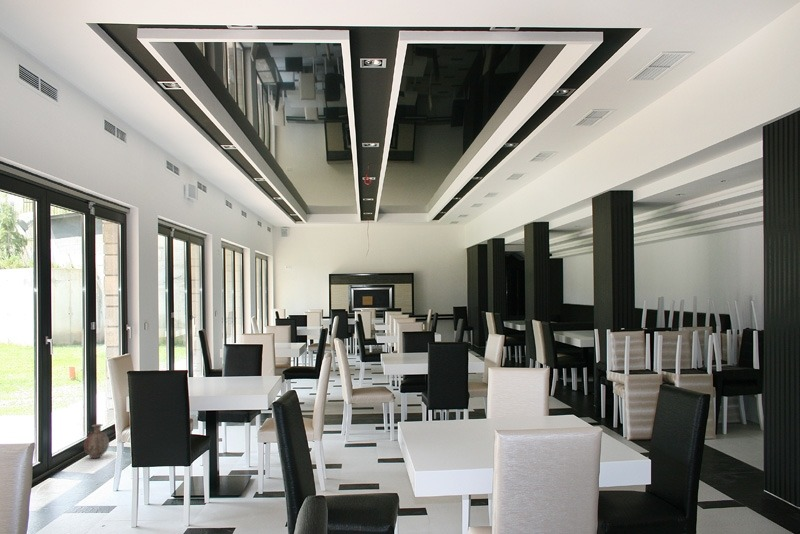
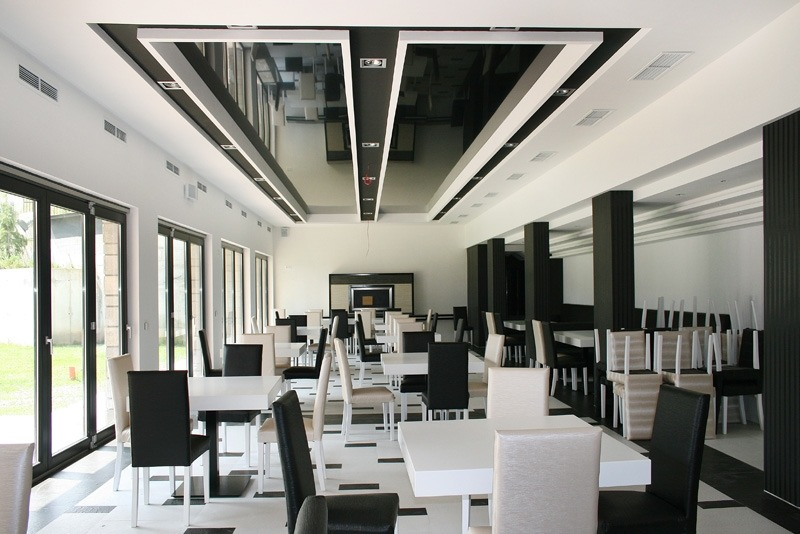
- vase (96, 441)
